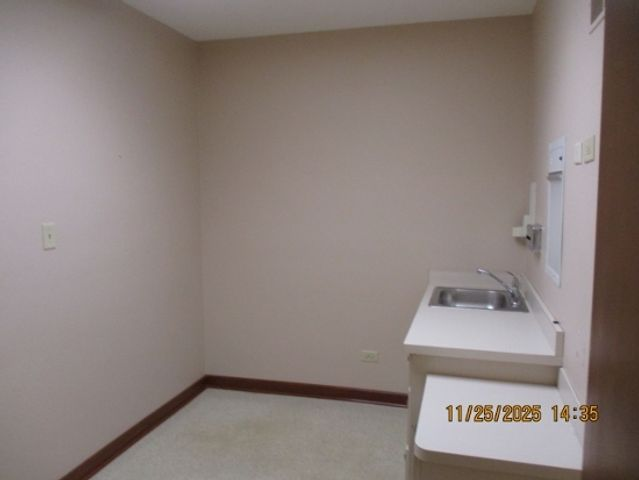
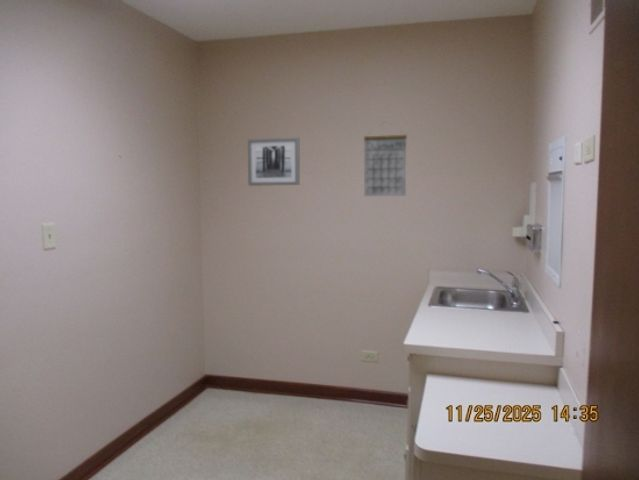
+ calendar (385, 158)
+ wall art (273, 161)
